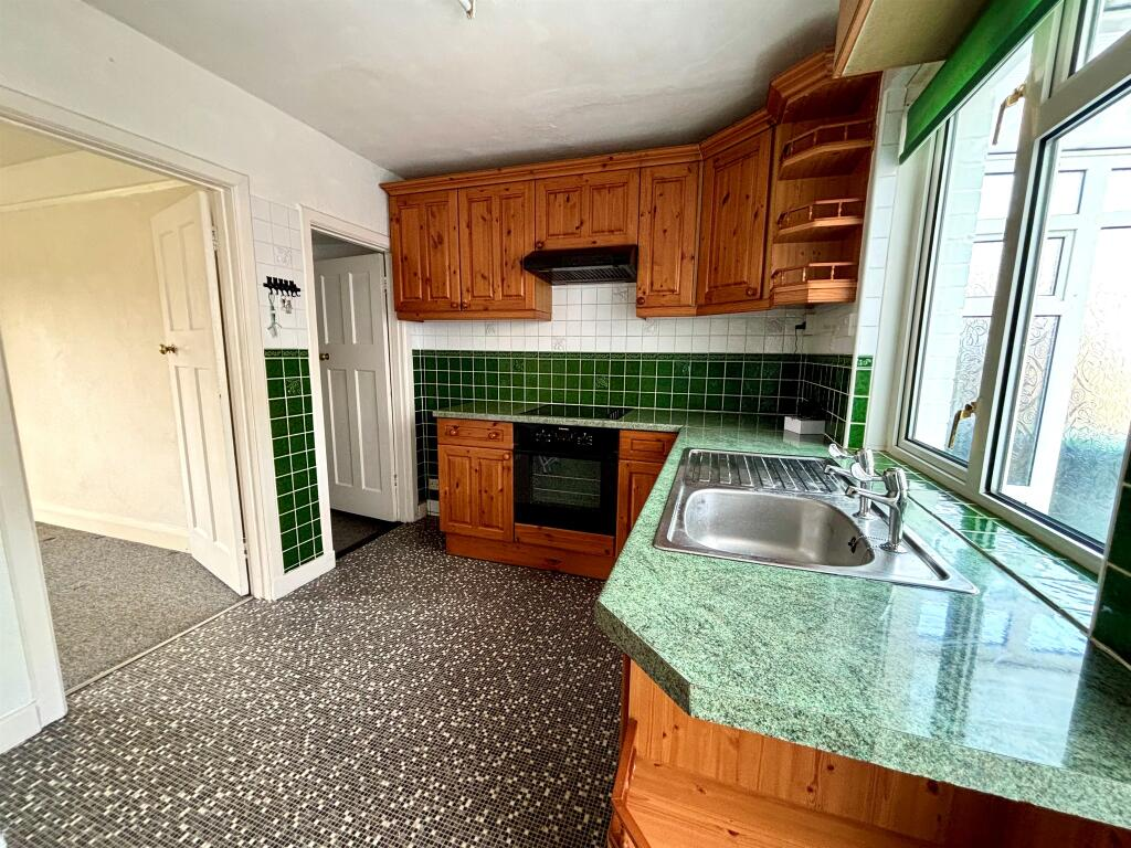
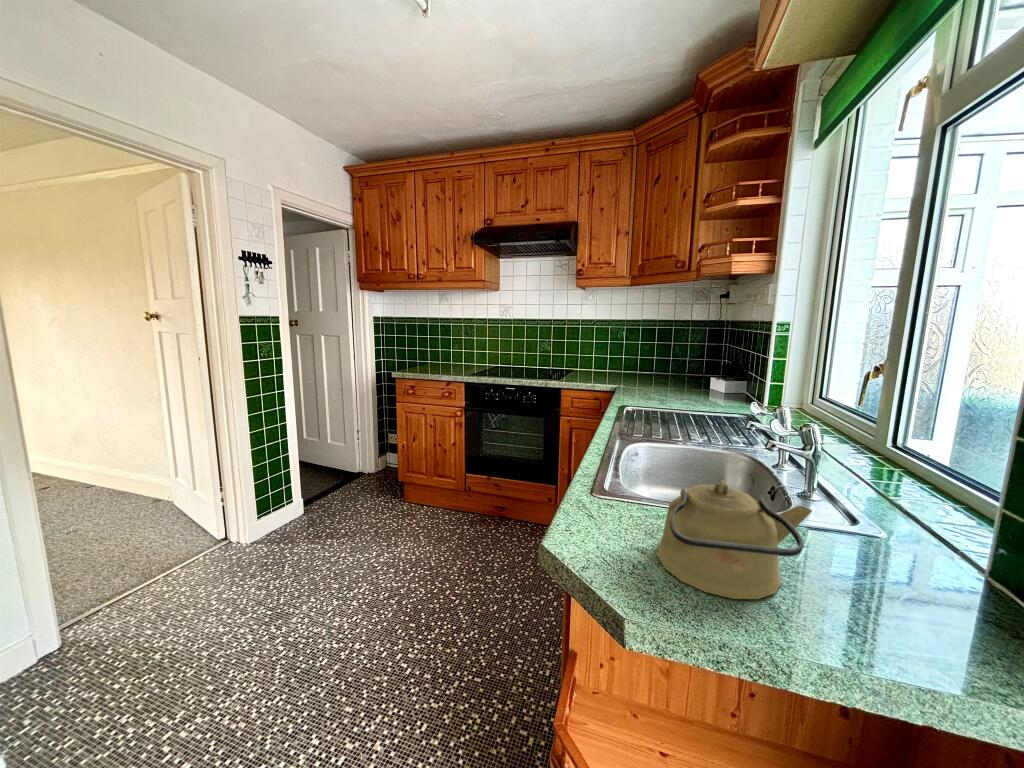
+ kettle (732, 524)
